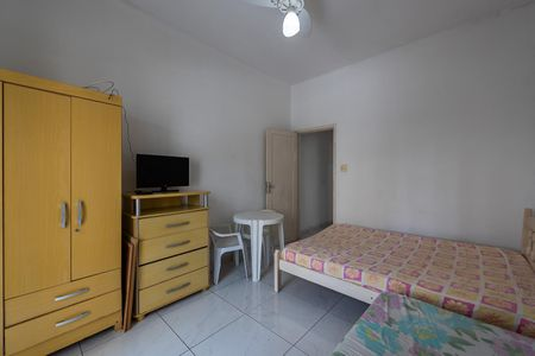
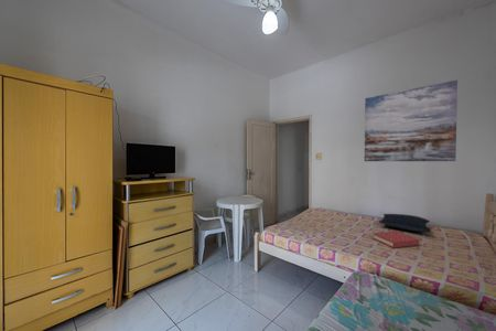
+ hardback book (395, 238)
+ pillow (403, 221)
+ wall art (405, 126)
